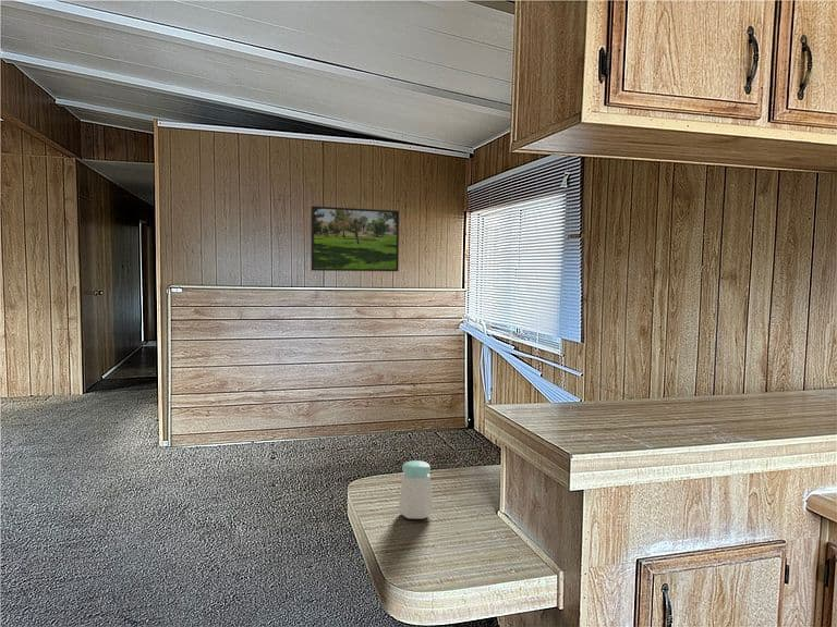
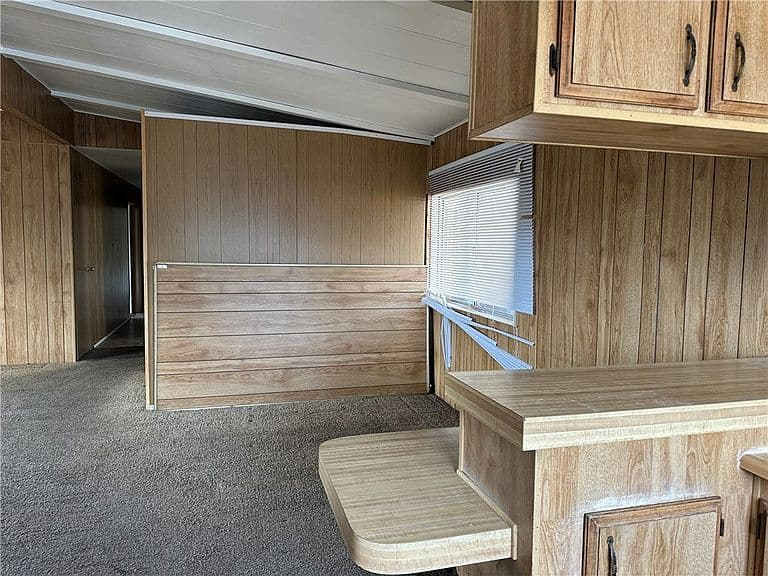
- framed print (355, 239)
- salt shaker (415, 489)
